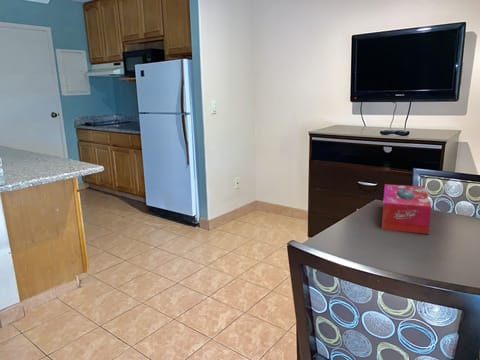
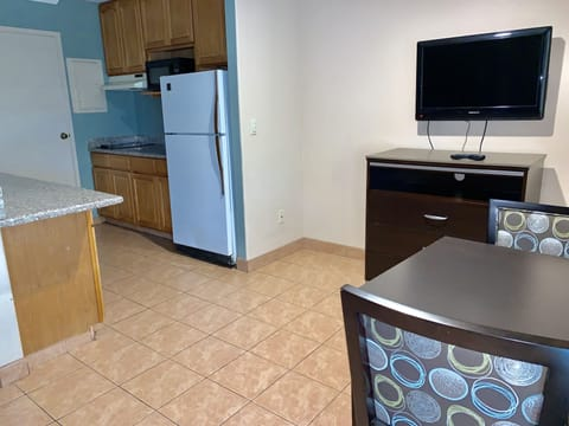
- tissue box (404, 206)
